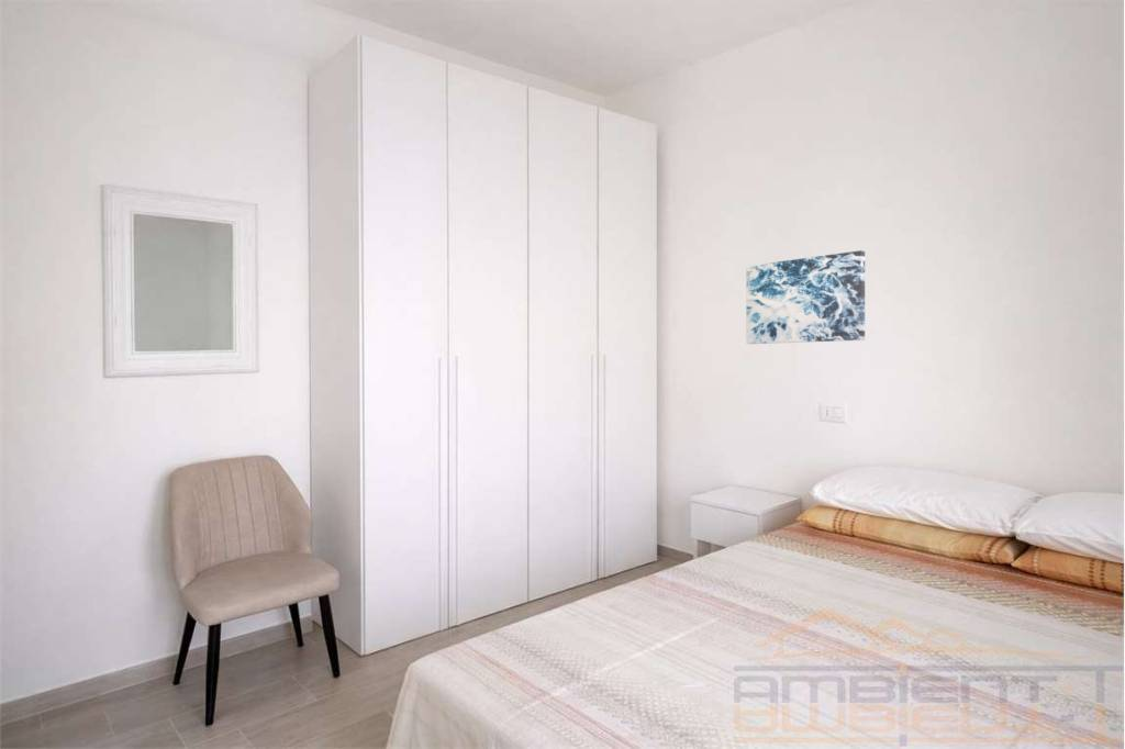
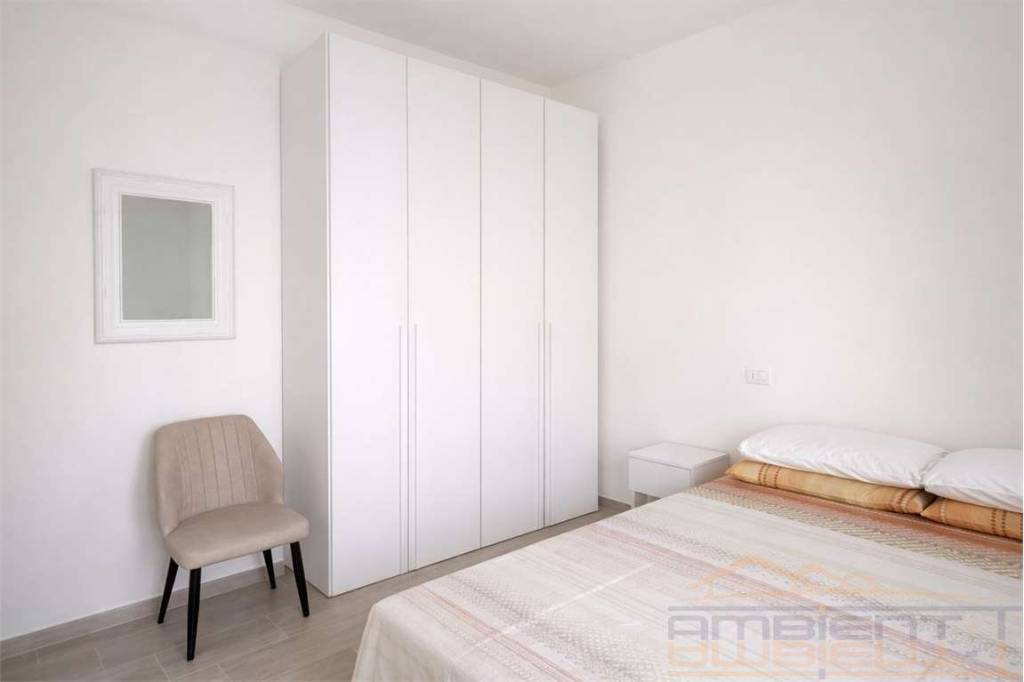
- wall art (802, 300)
